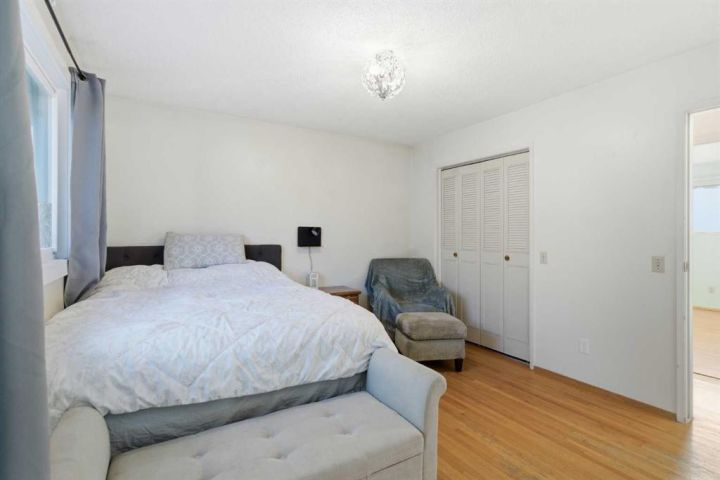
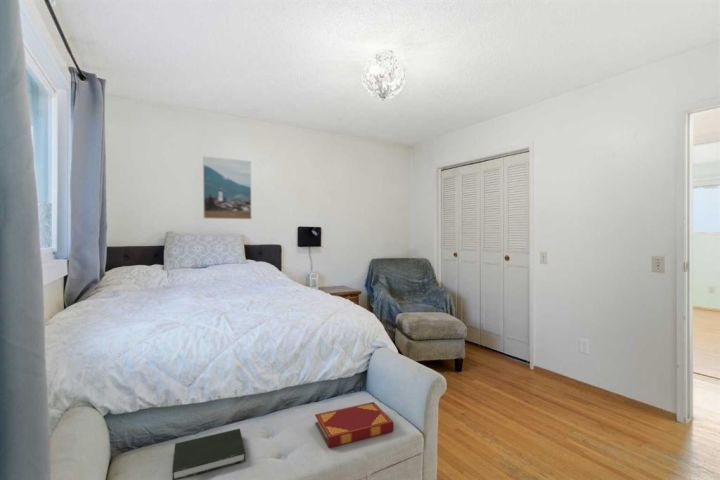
+ book (209, 452)
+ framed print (227, 189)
+ hardback book (353, 422)
